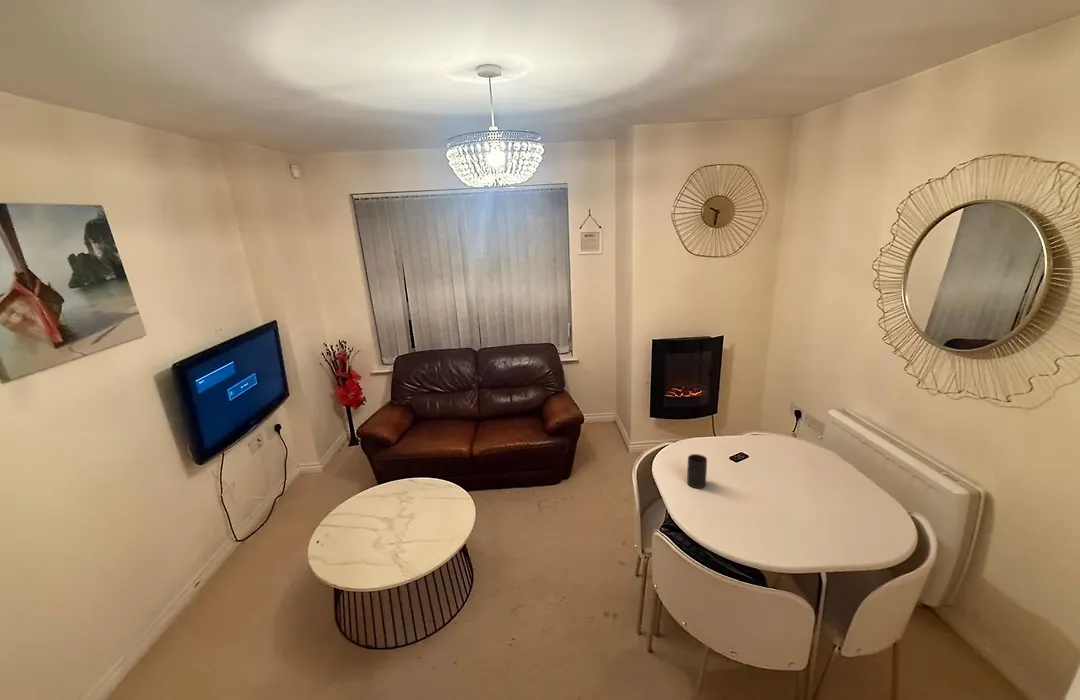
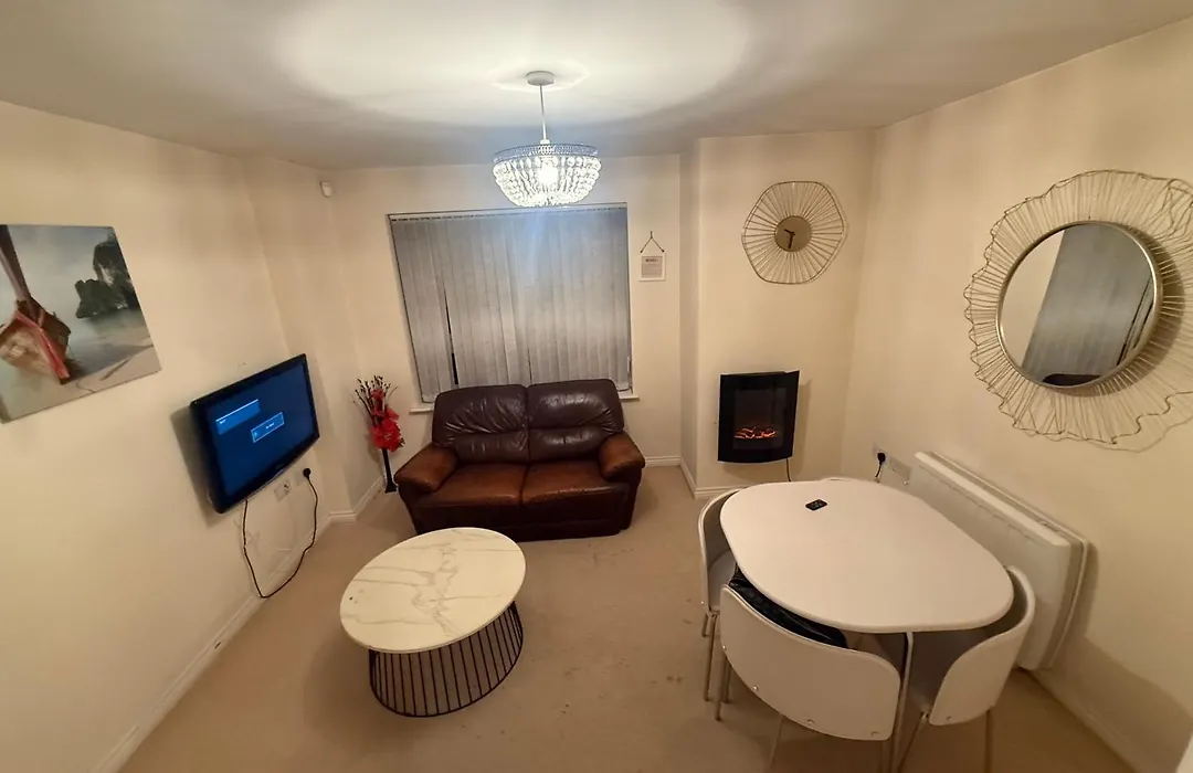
- cup (696, 471)
